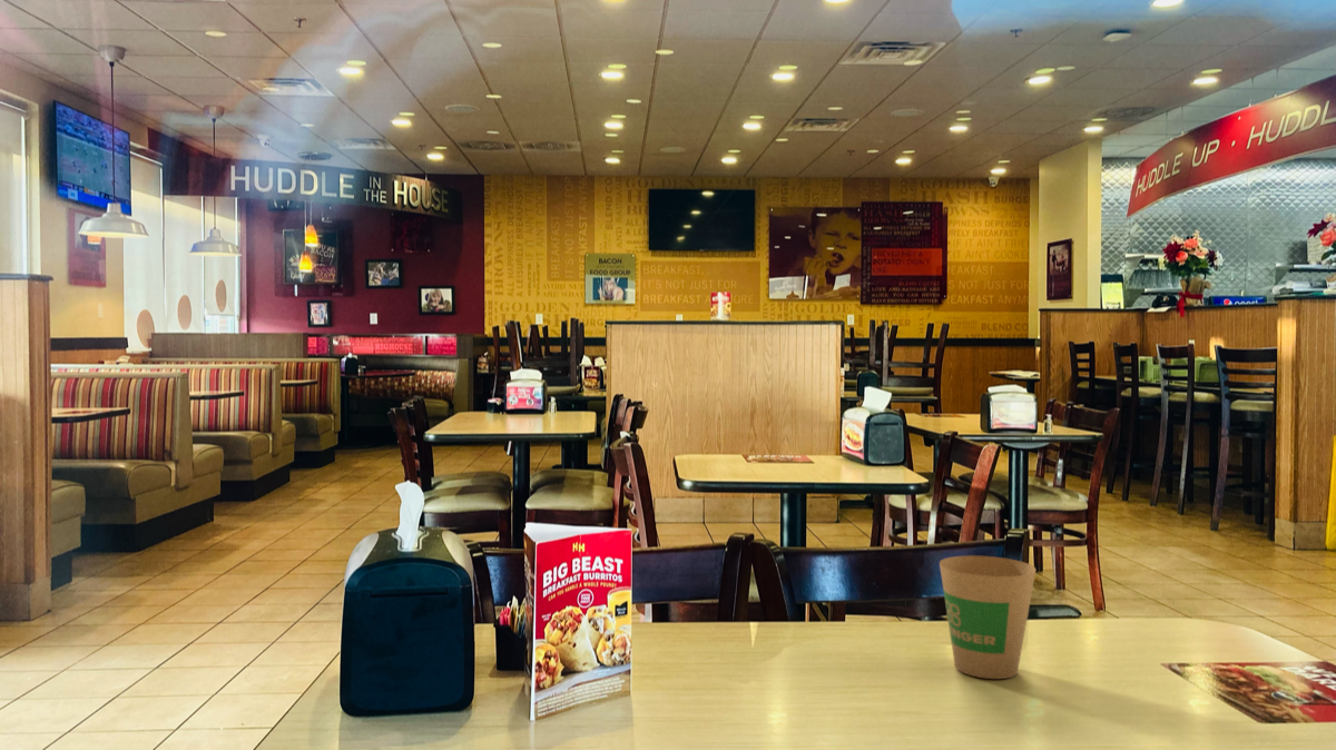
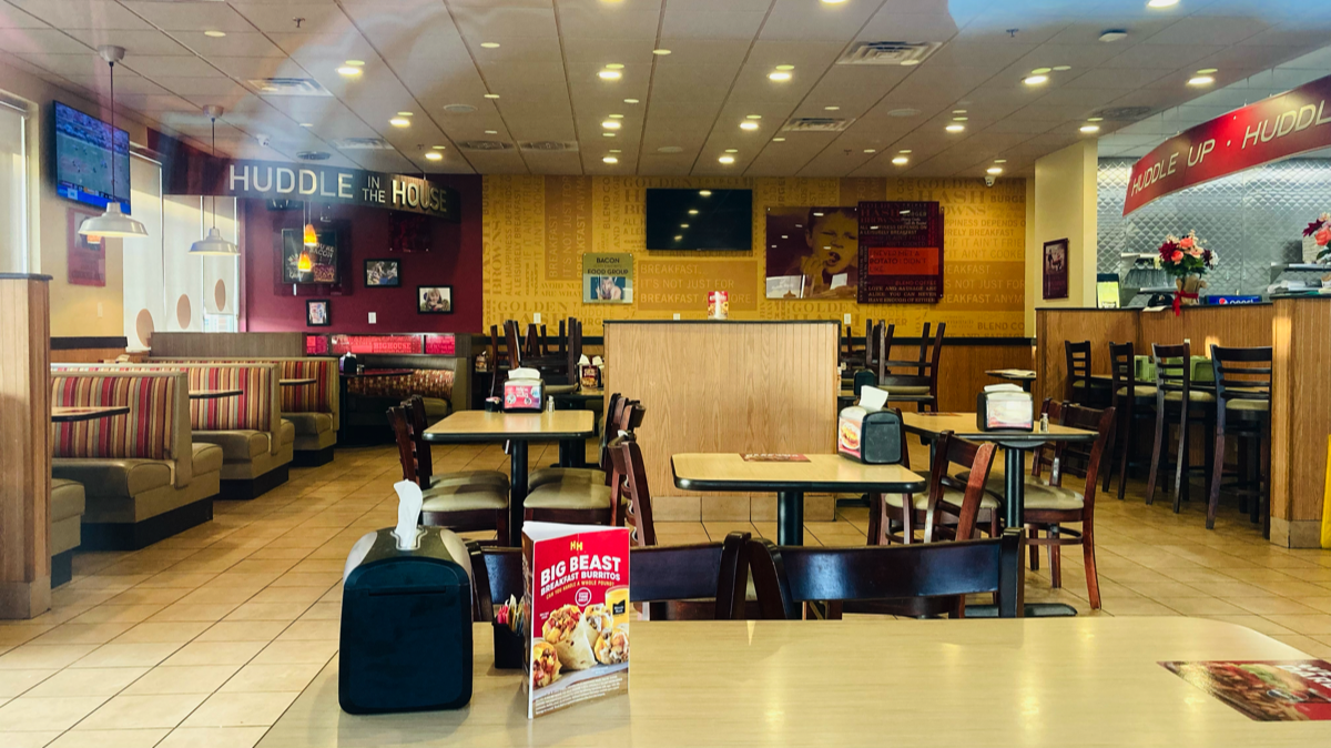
- paper cup (985, 616)
